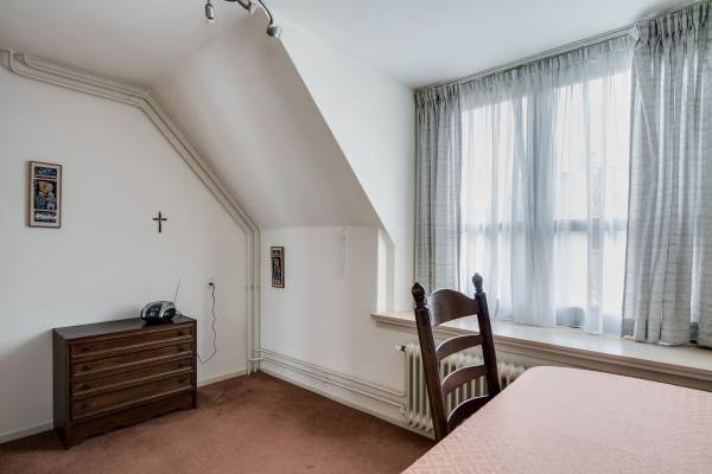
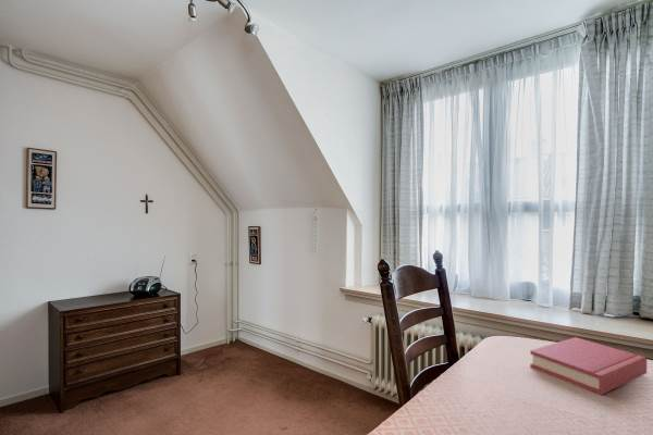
+ hardback book (587, 362)
